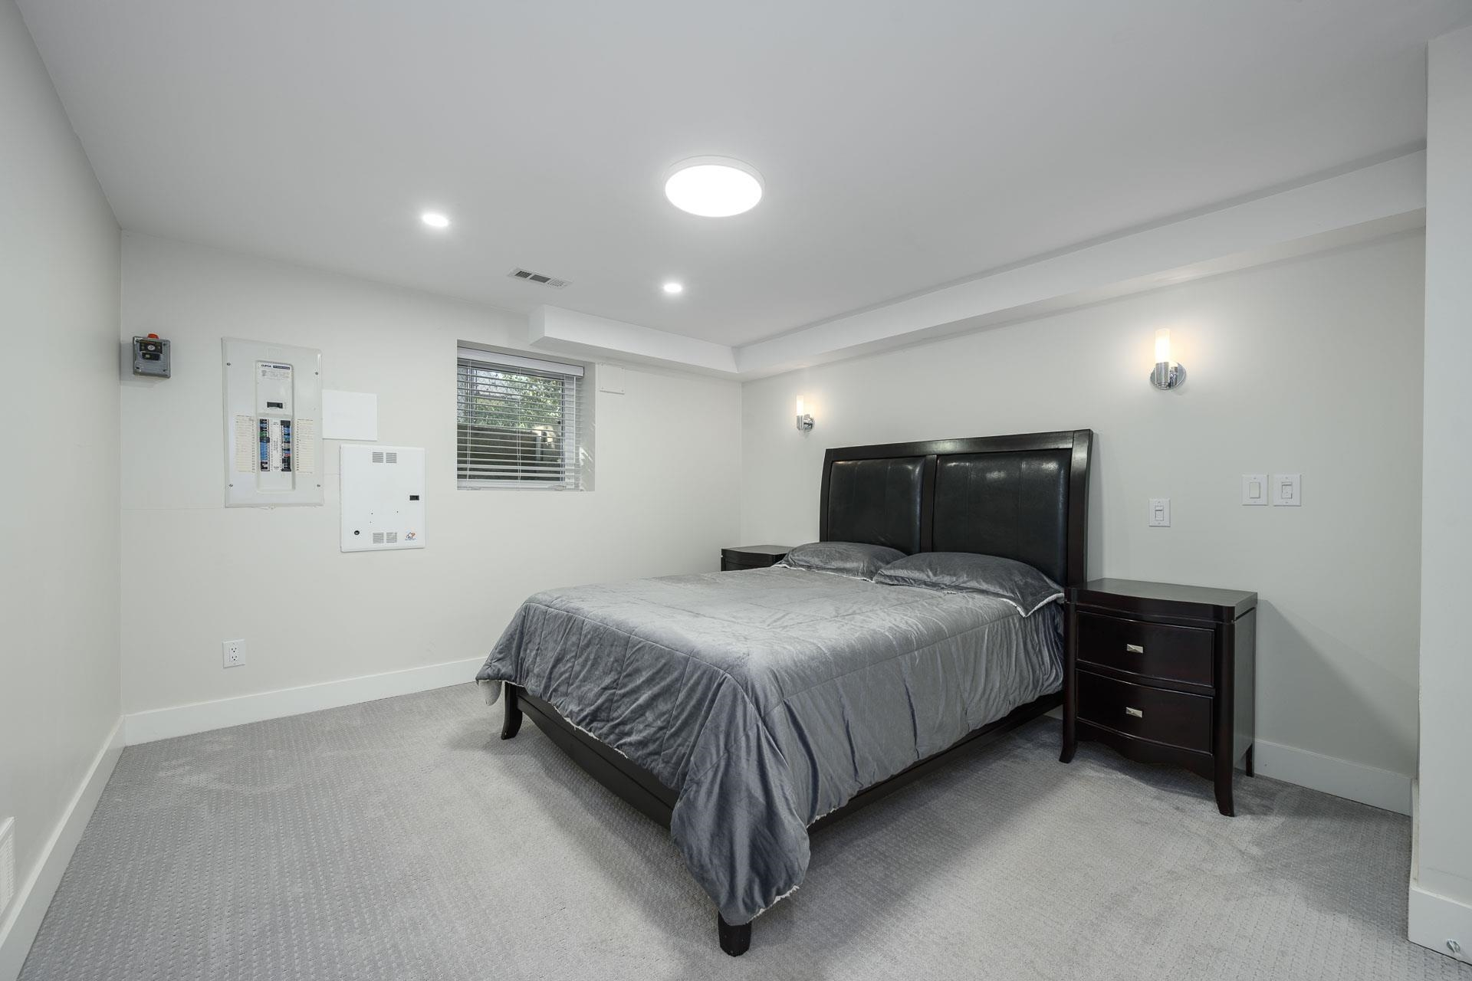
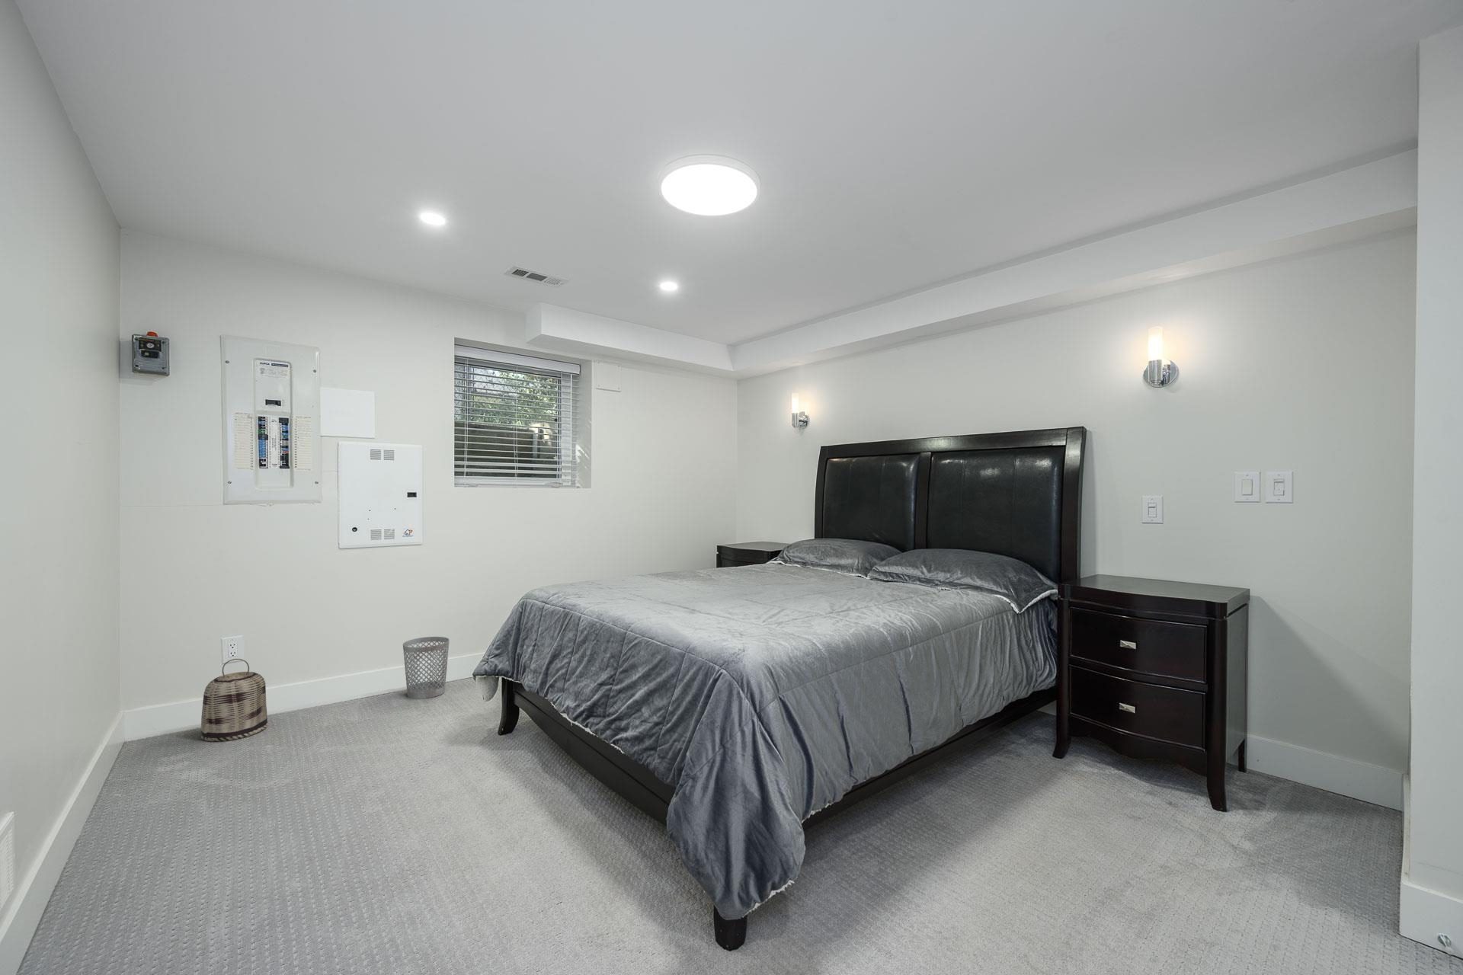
+ wastebasket (426, 667)
+ basket (235, 694)
